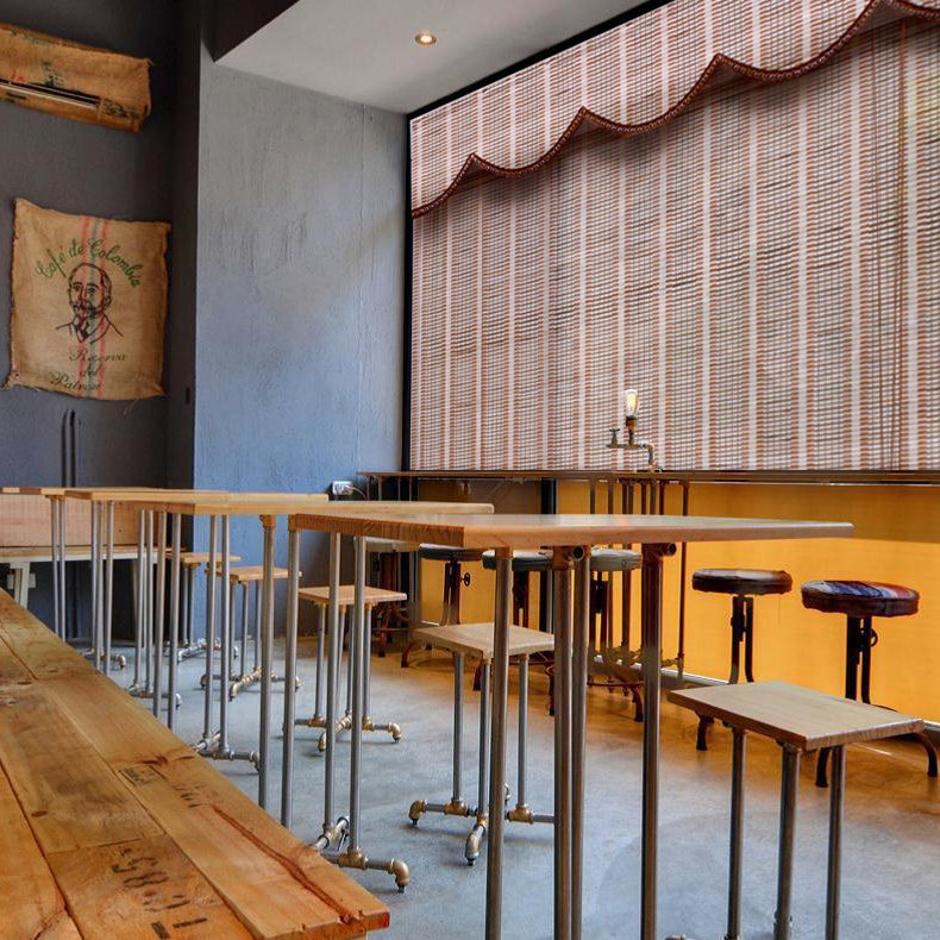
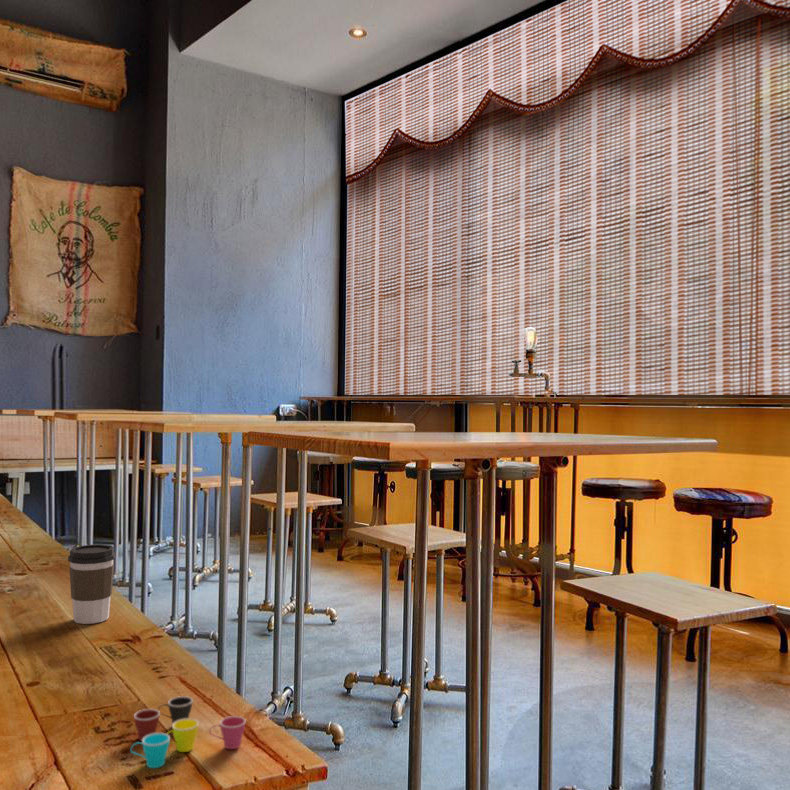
+ cup (186, 728)
+ coffee cup (91, 583)
